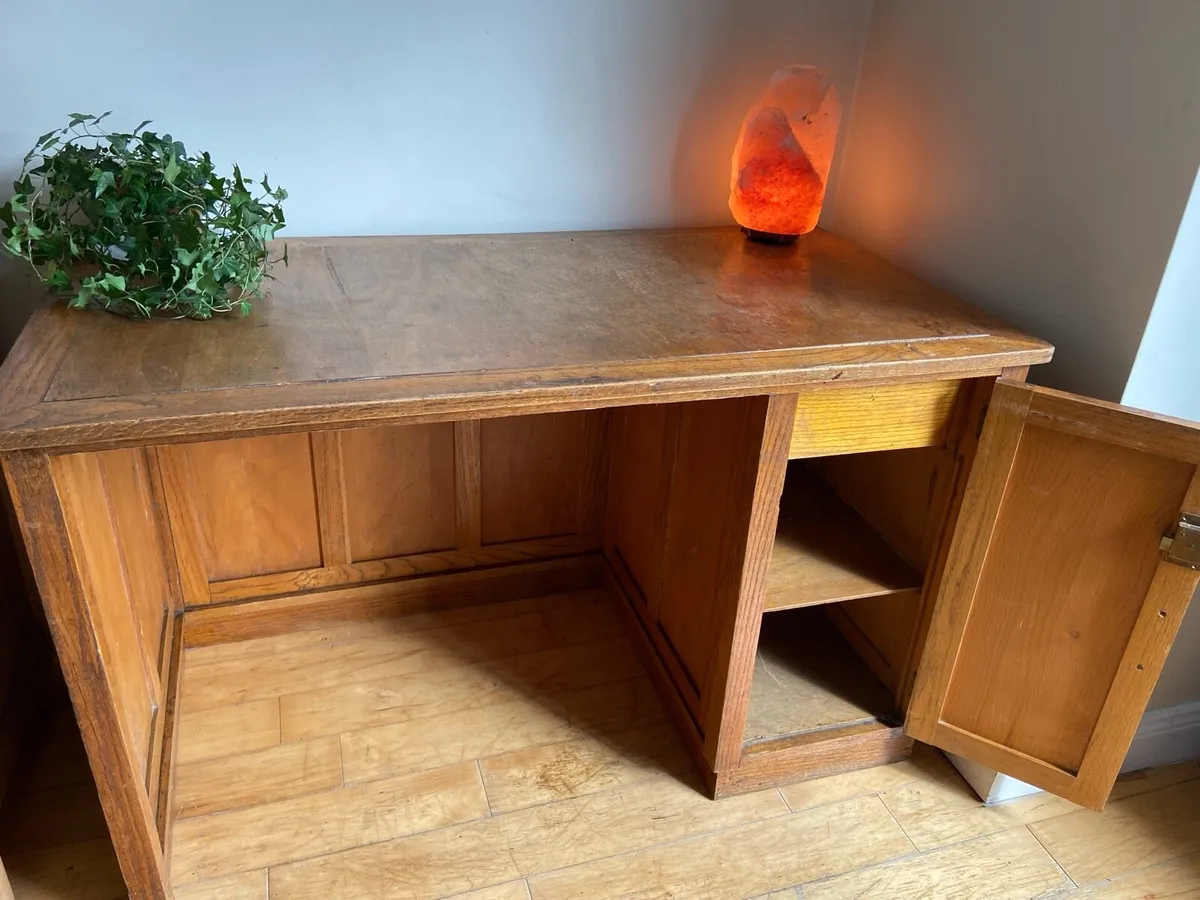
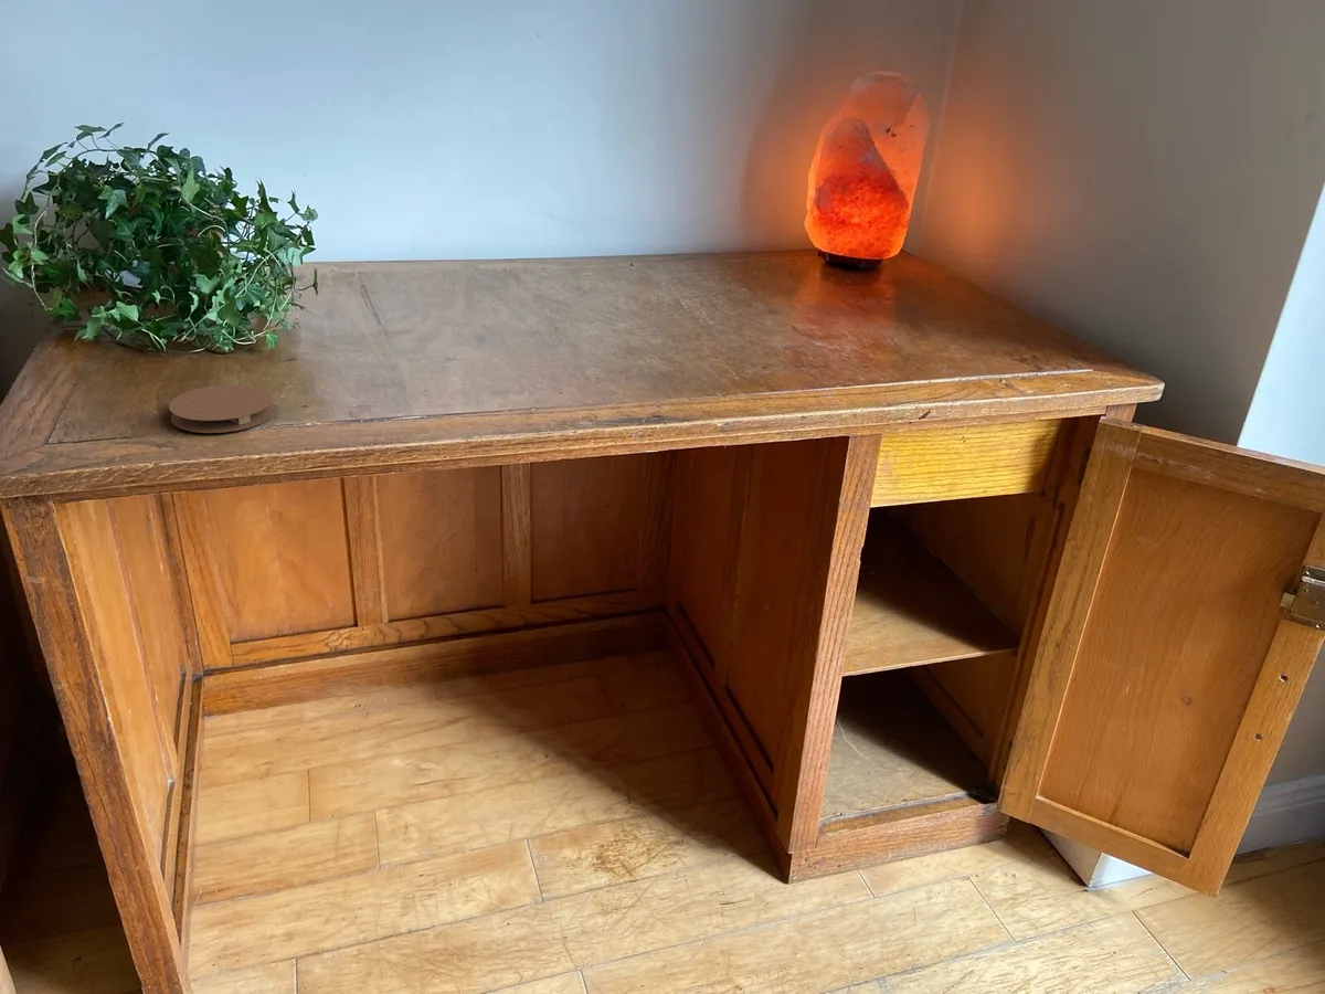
+ coaster (222, 408)
